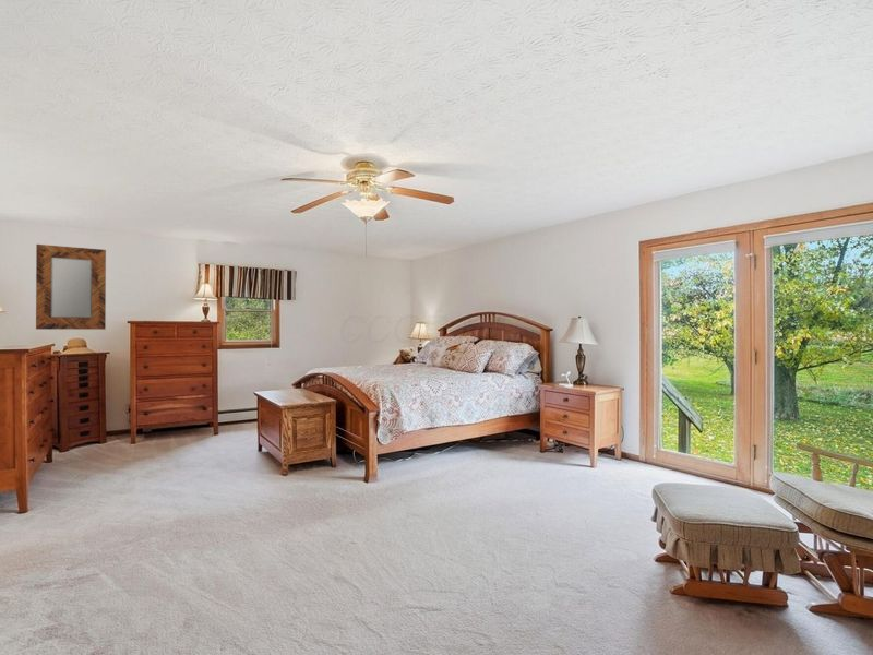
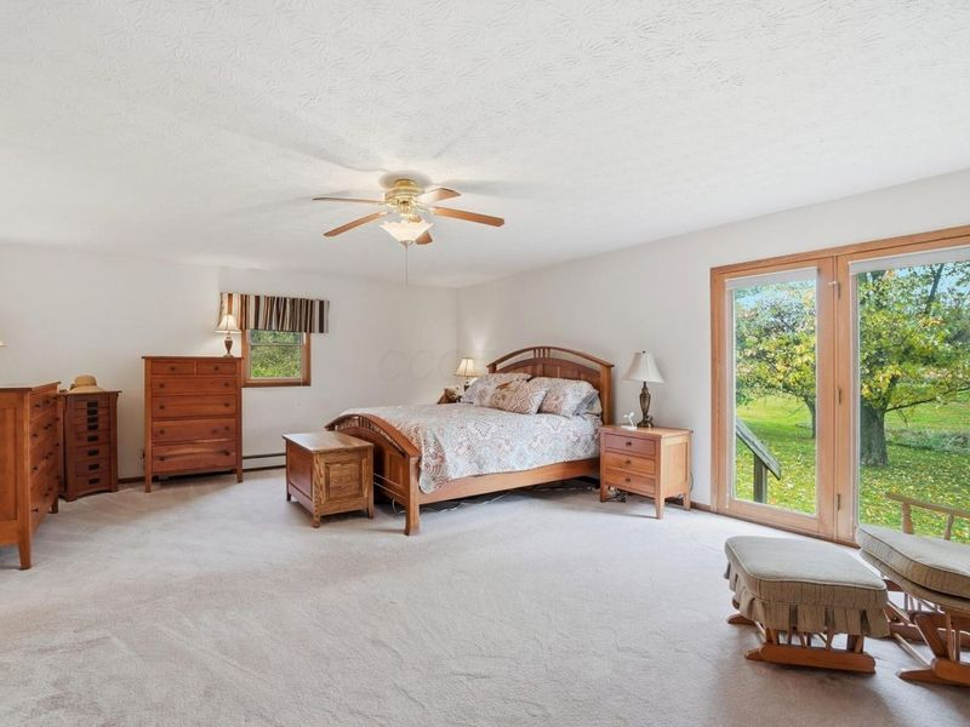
- home mirror (72, 288)
